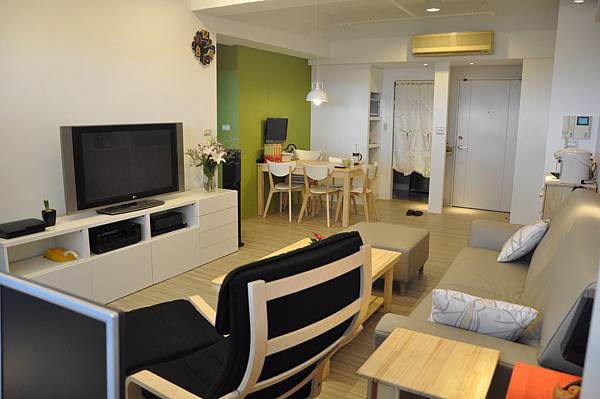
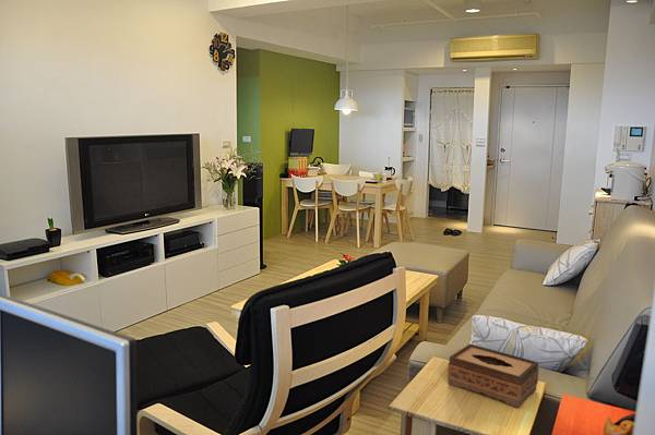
+ tissue box (492, 373)
